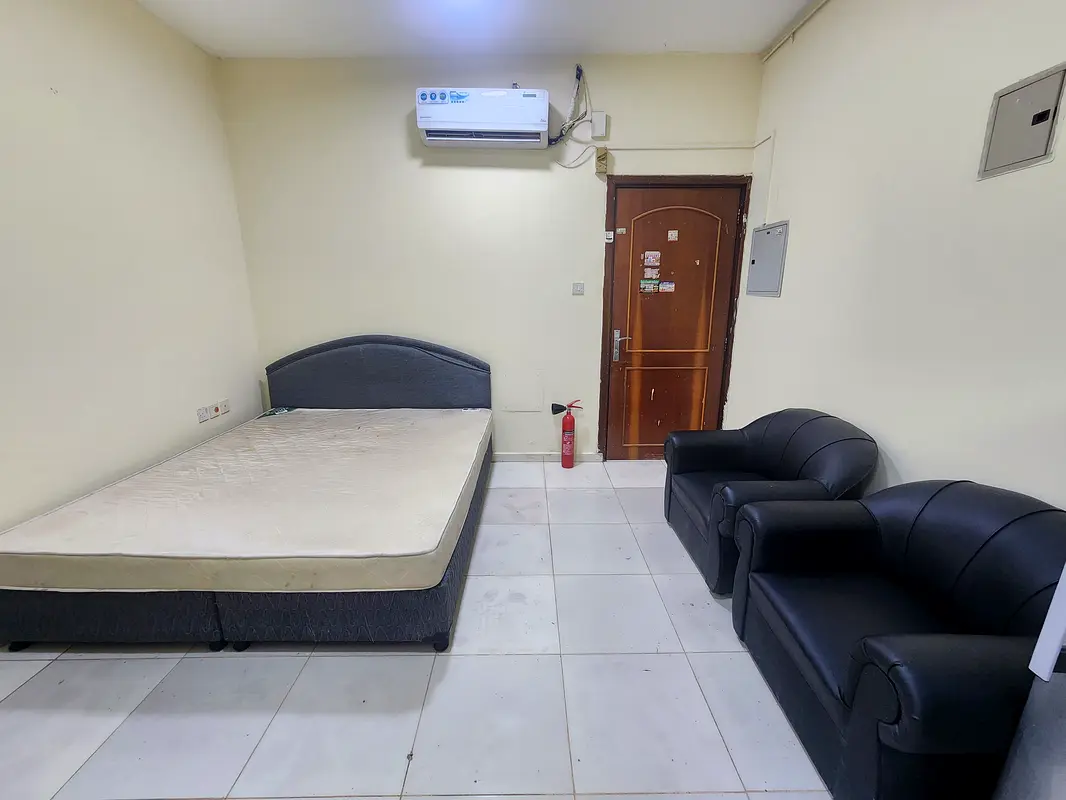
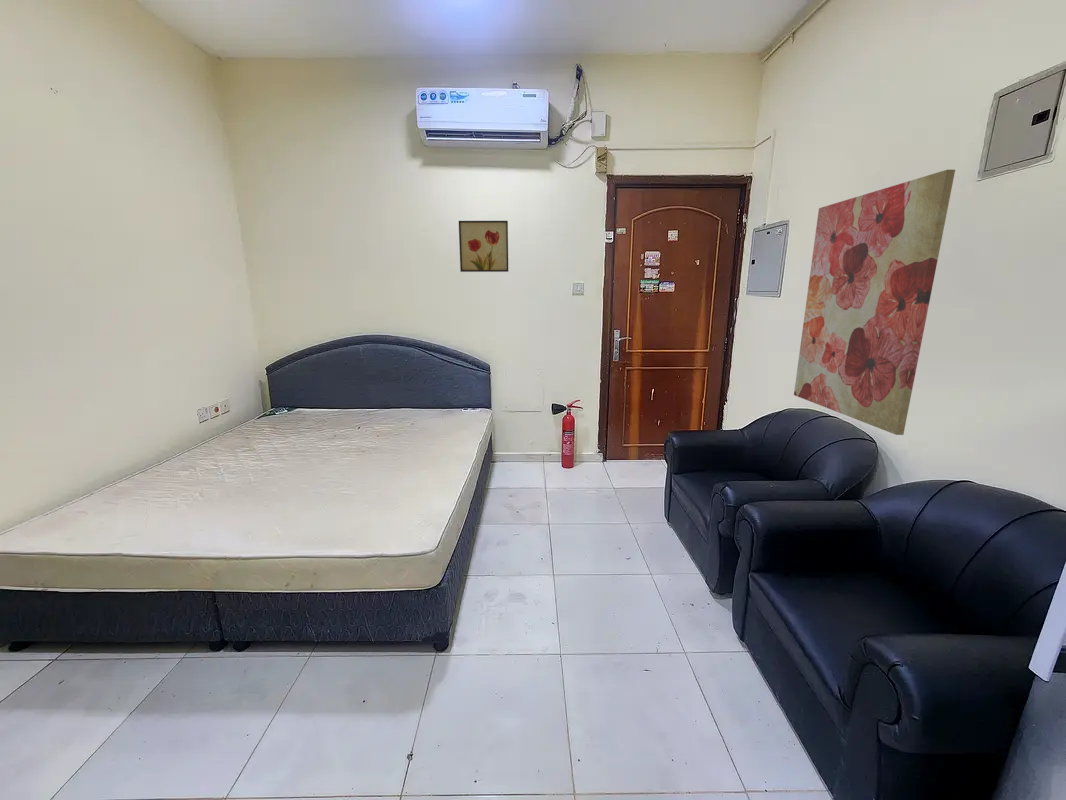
+ wall art (856, 308)
+ wall art (483, 246)
